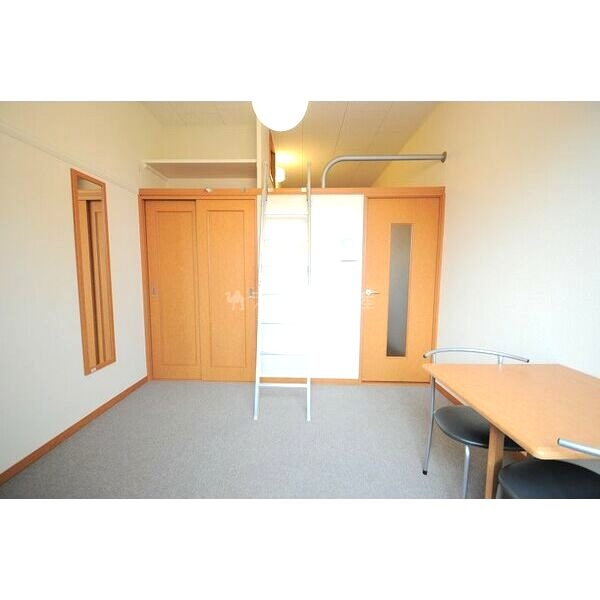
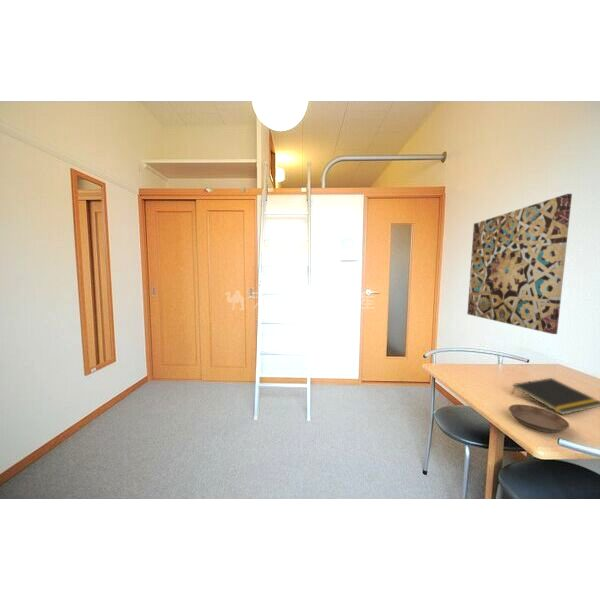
+ wall art (507, 268)
+ notepad (556, 394)
+ saucer (536, 419)
